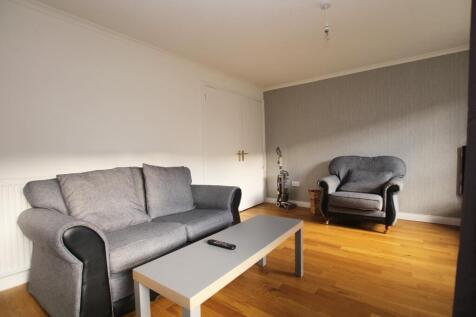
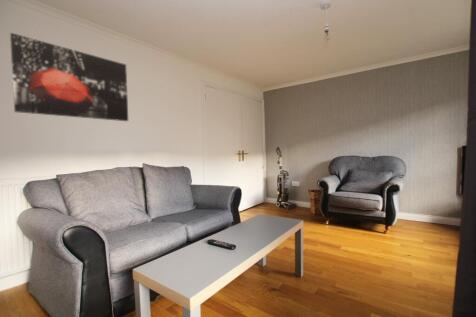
+ wall art (78, 84)
